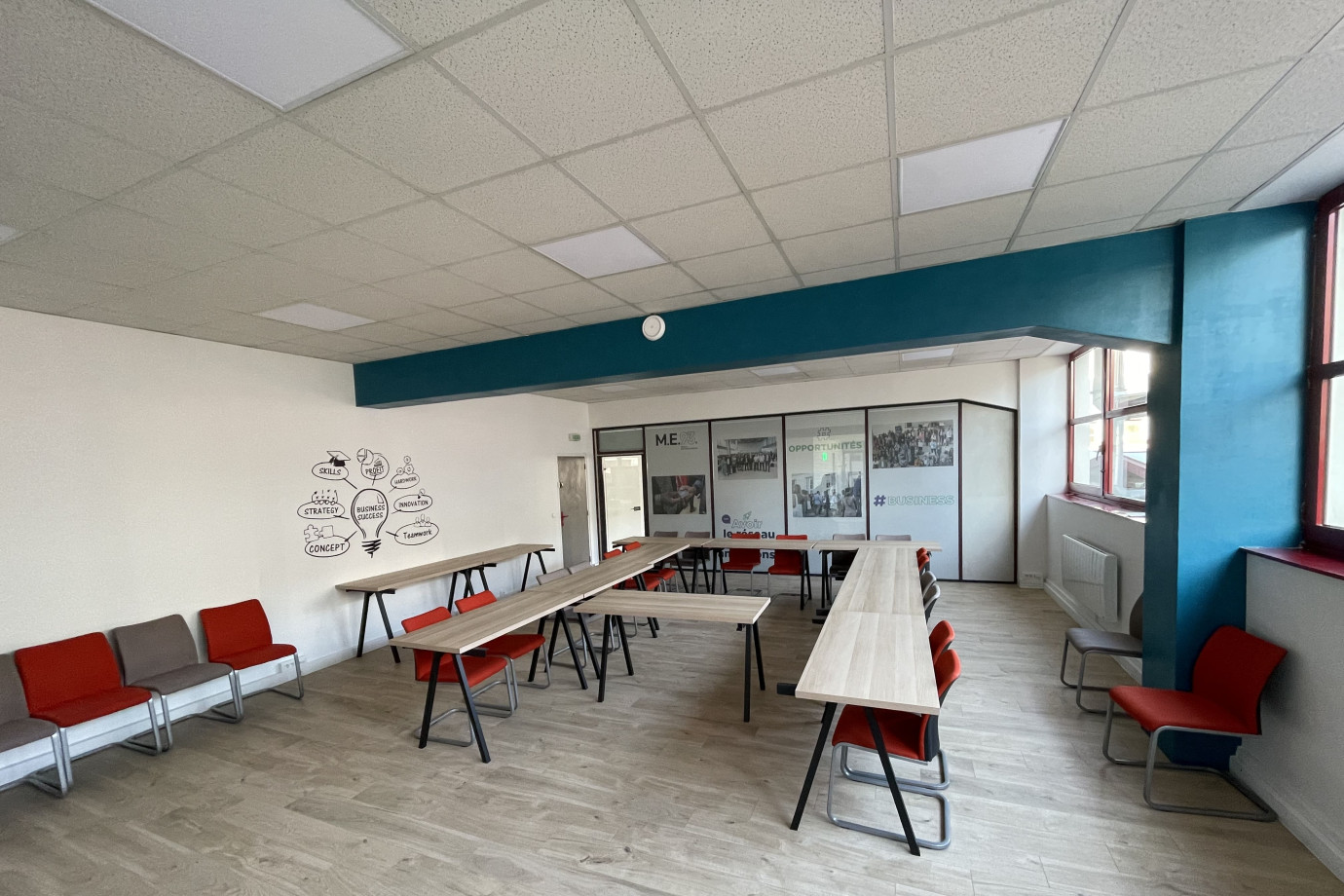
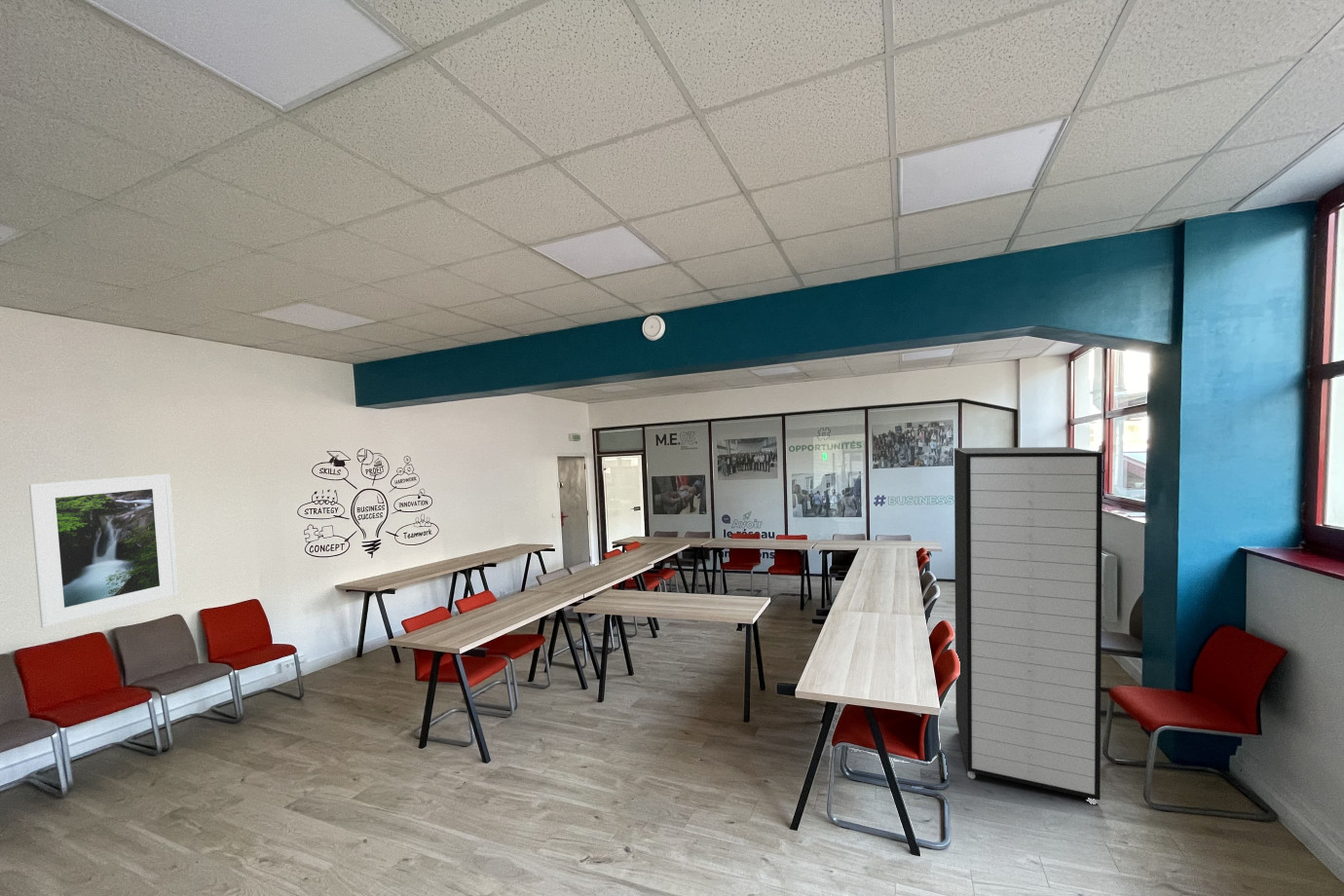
+ storage cabinet (1019, 609)
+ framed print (110, 544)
